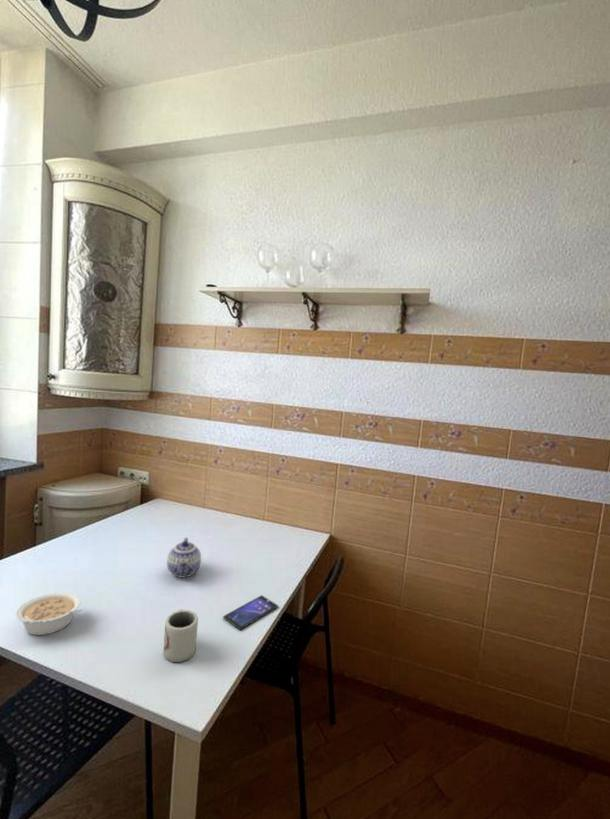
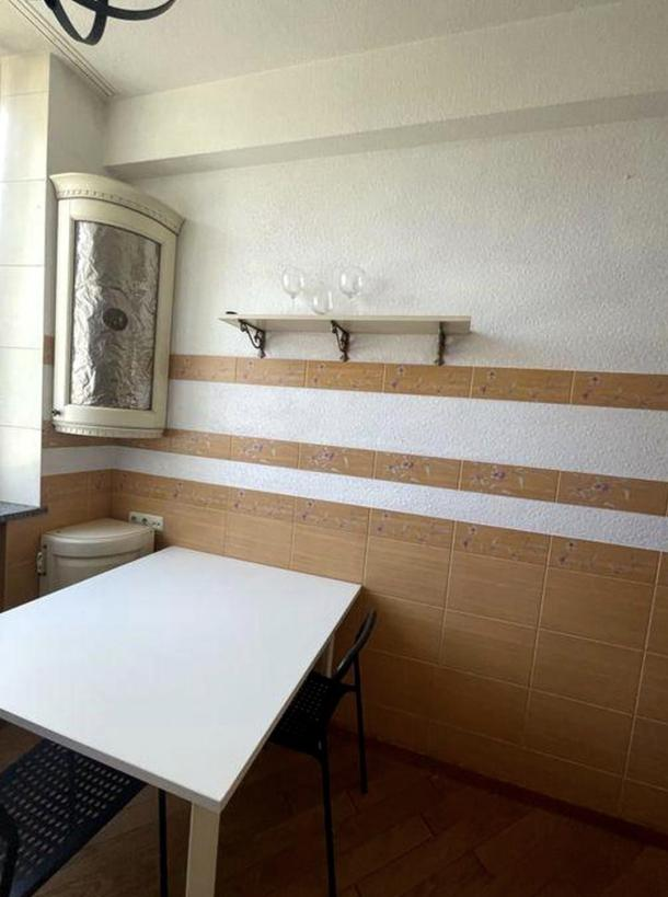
- legume (51, 613)
- smartphone (251, 611)
- teapot (184, 556)
- cup (180, 631)
